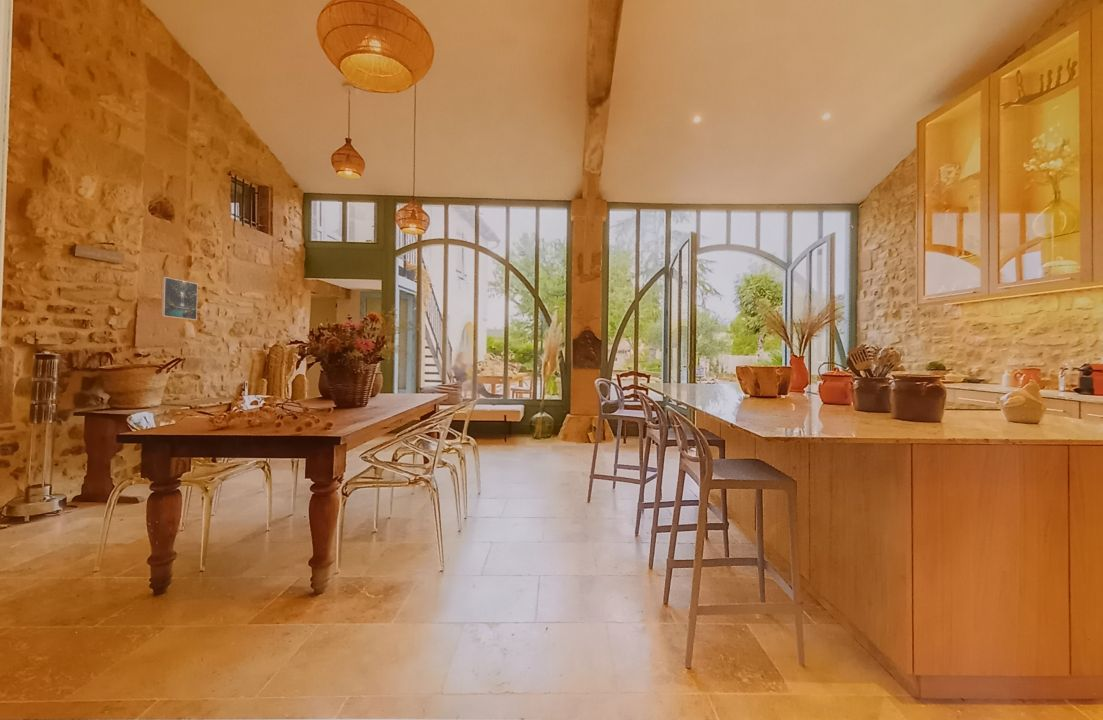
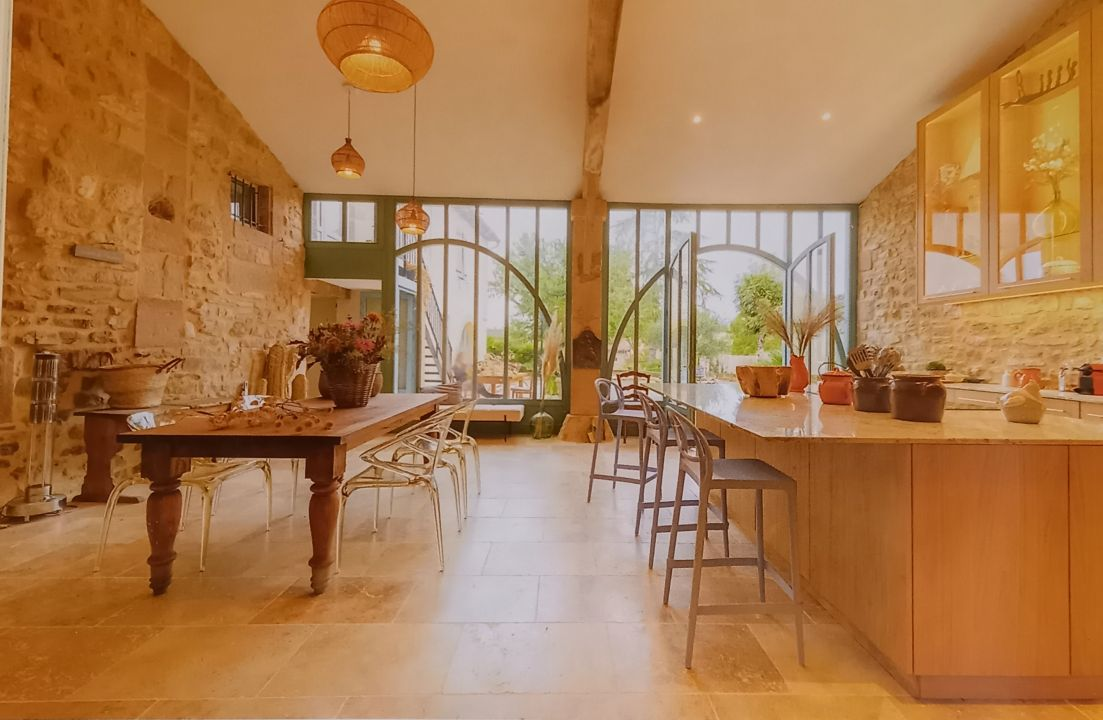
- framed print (180, 299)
